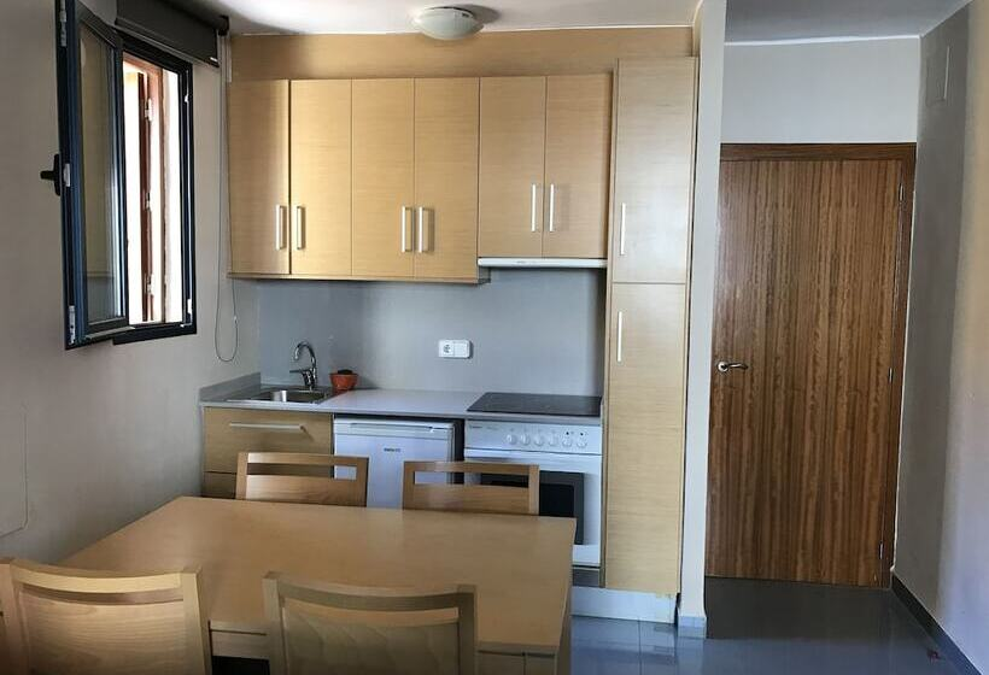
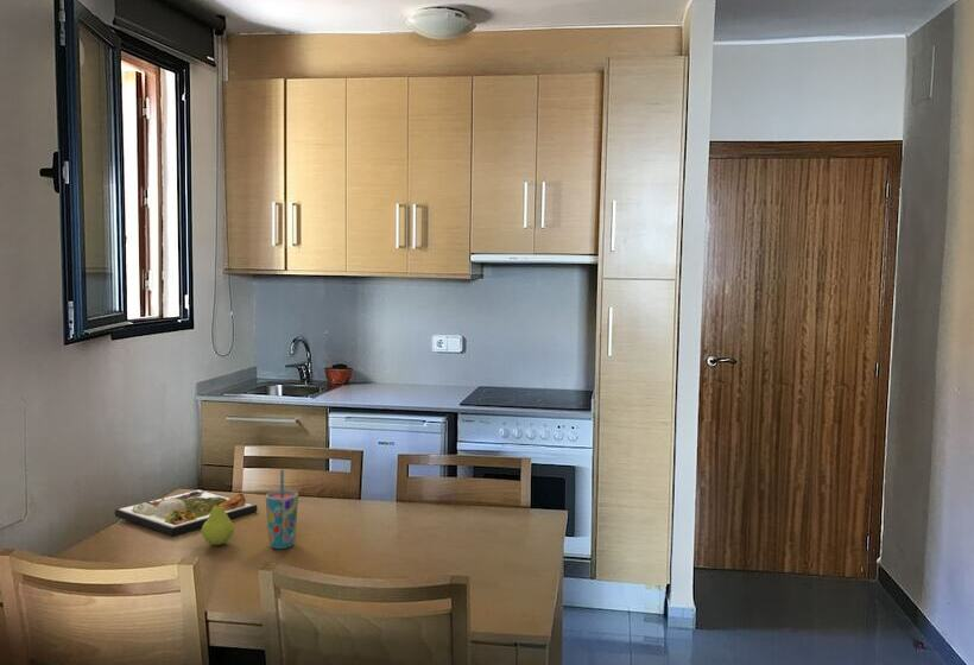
+ dinner plate (186, 505)
+ cup (282, 507)
+ fruit (217, 521)
